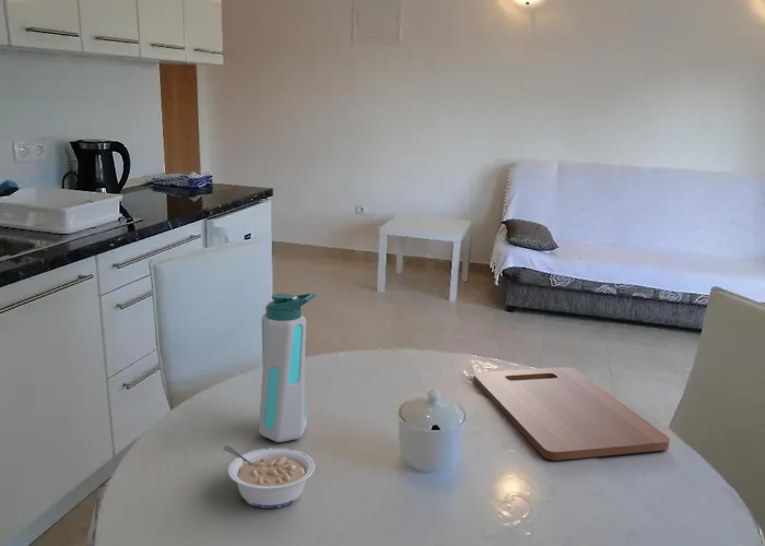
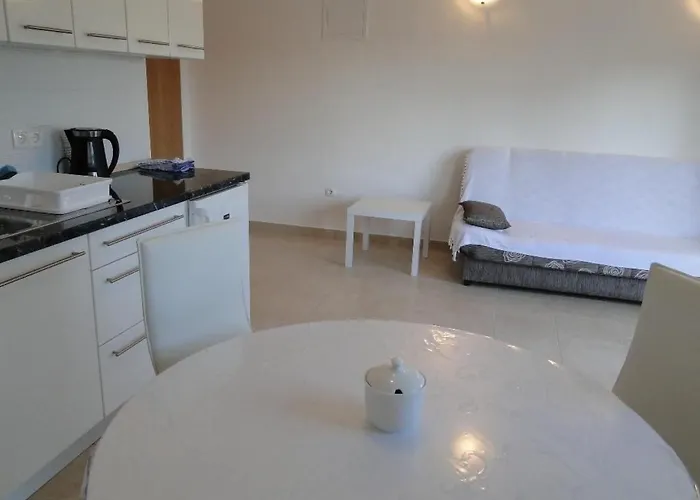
- cutting board (561, 406)
- legume (268, 477)
- water bottle (286, 365)
